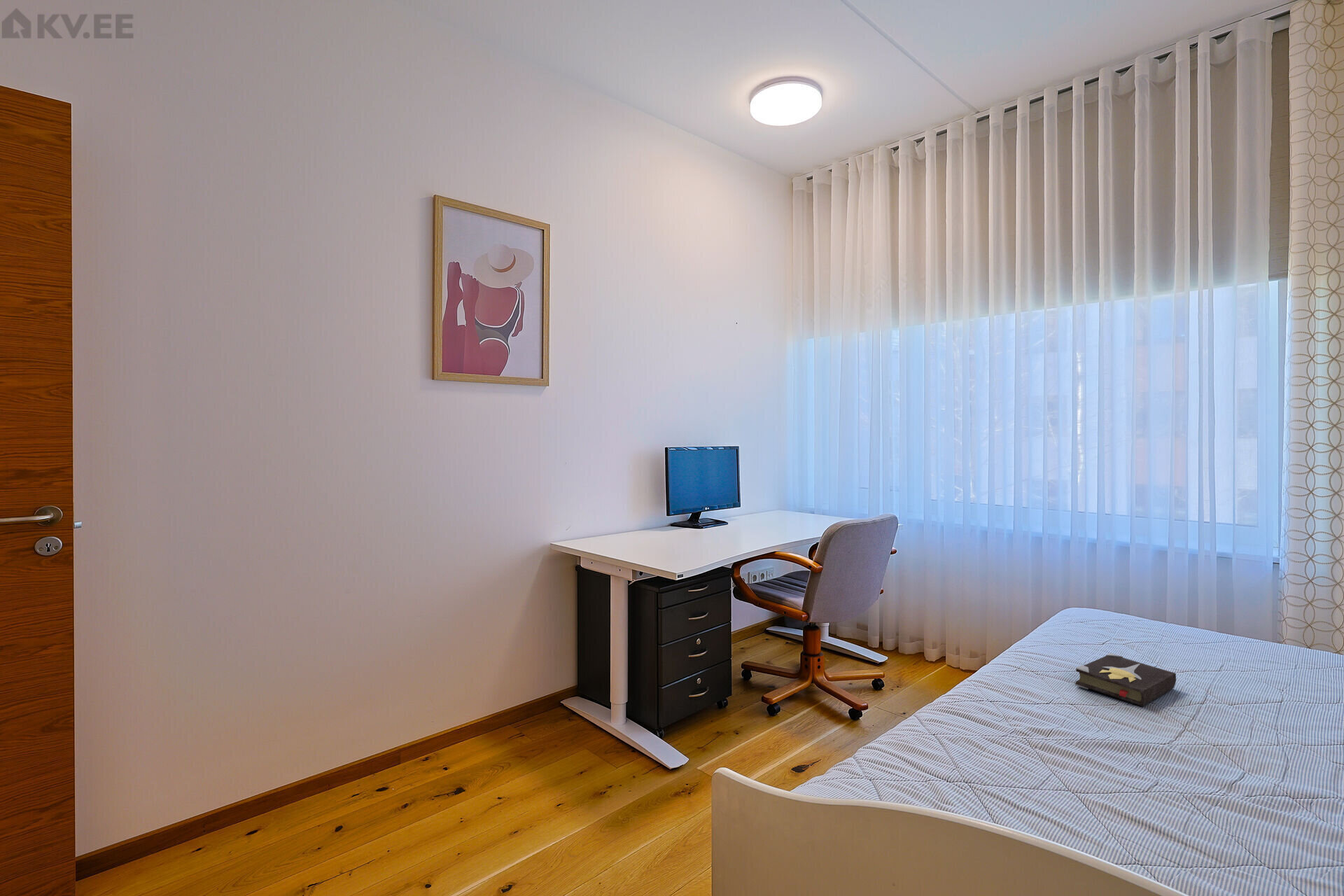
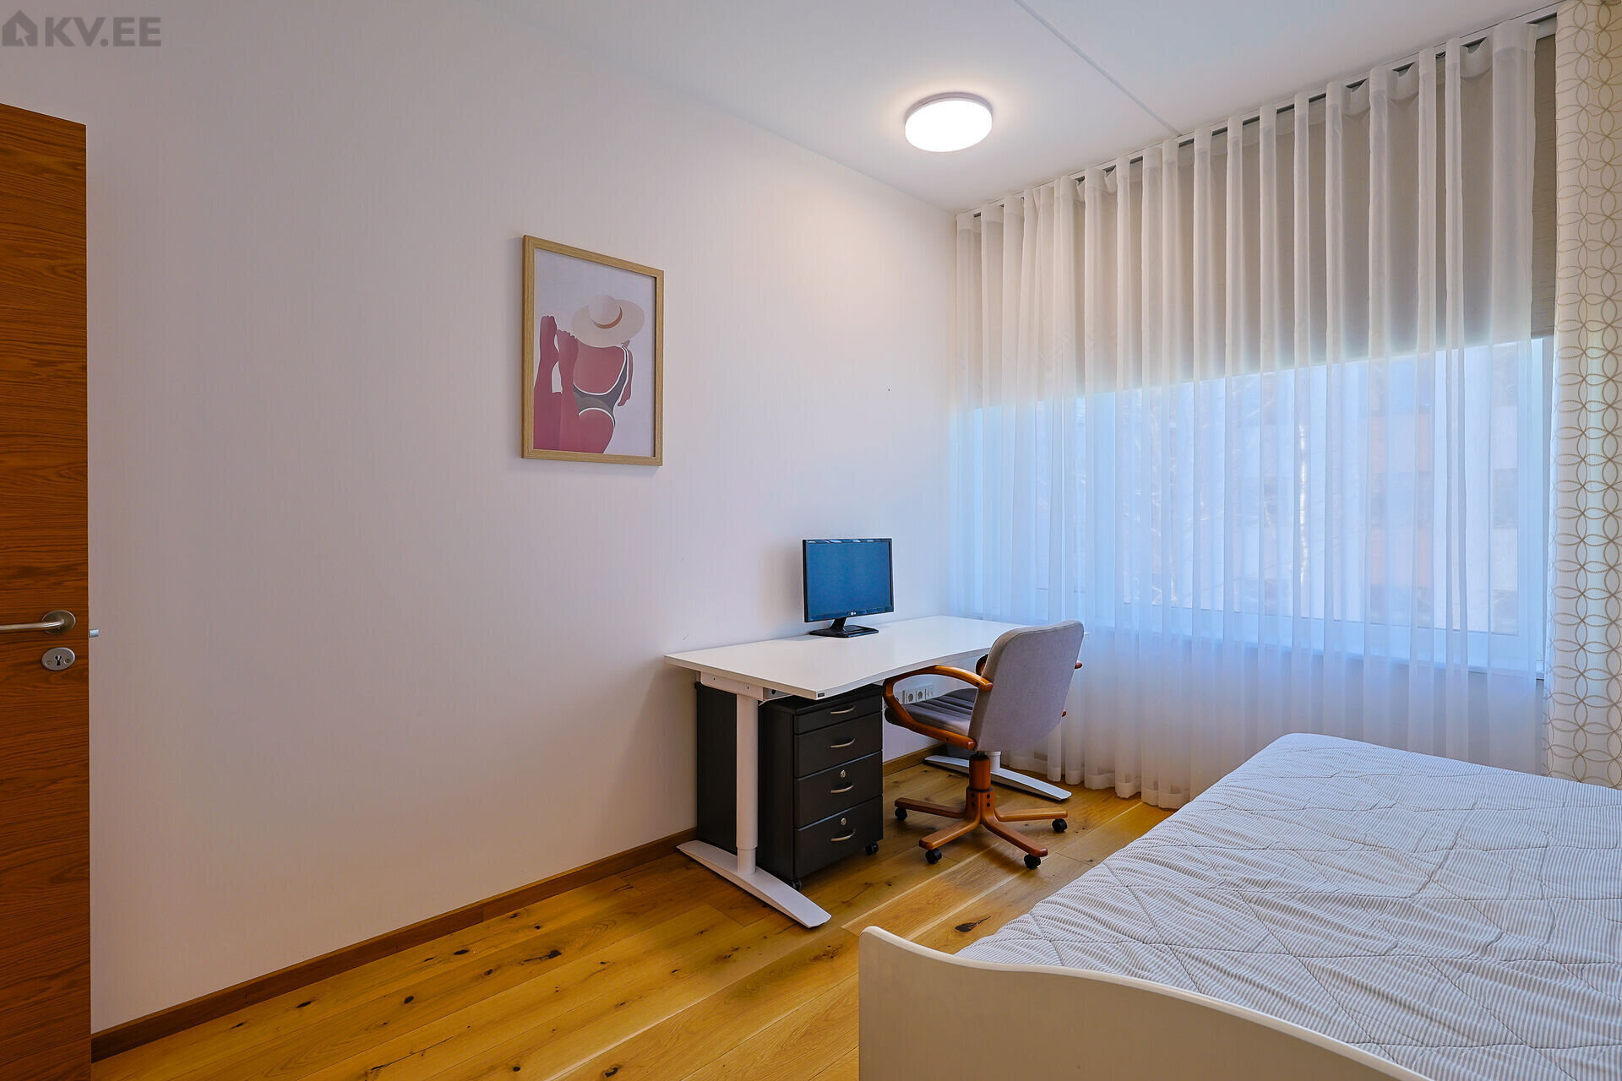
- hardback book (1125, 677)
